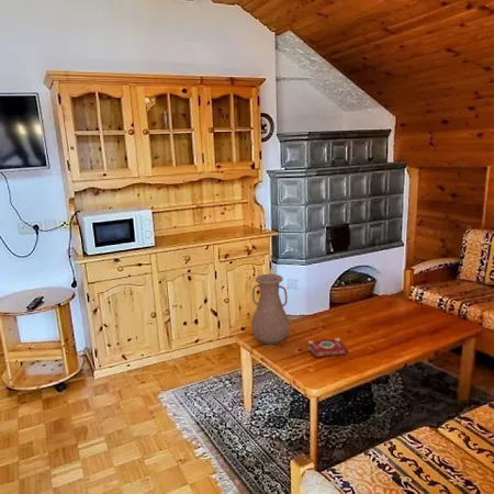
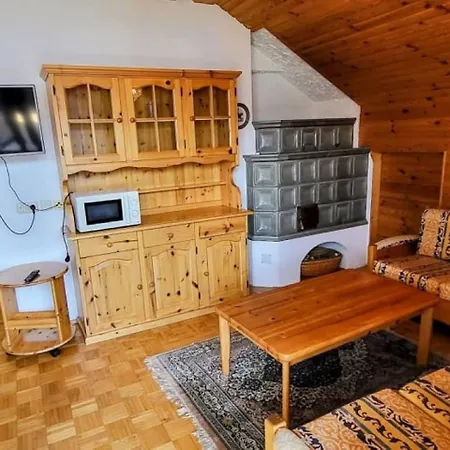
- book (328, 347)
- vase (269, 308)
